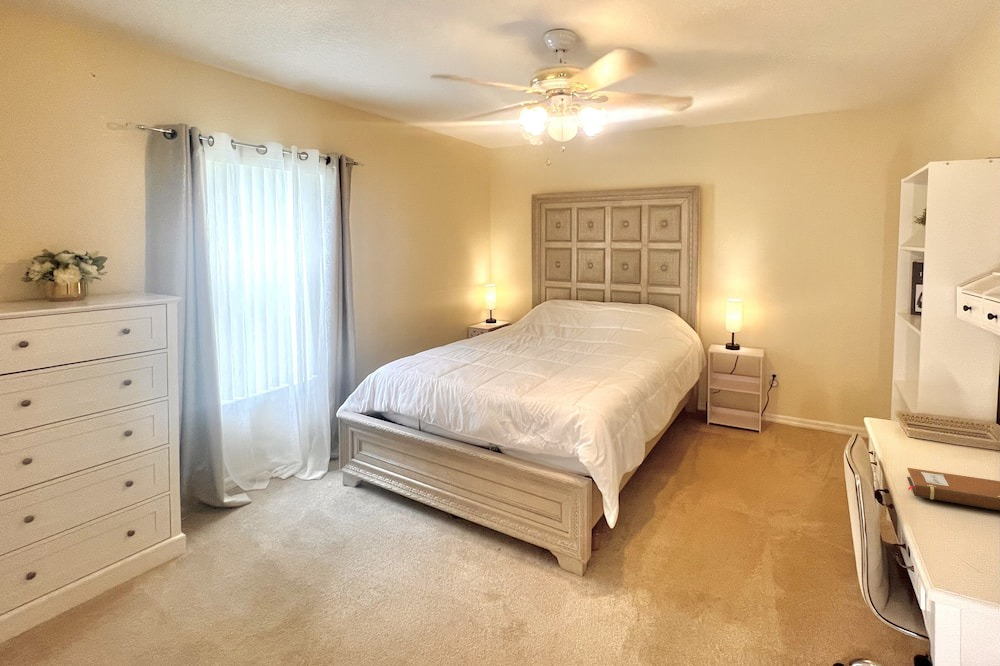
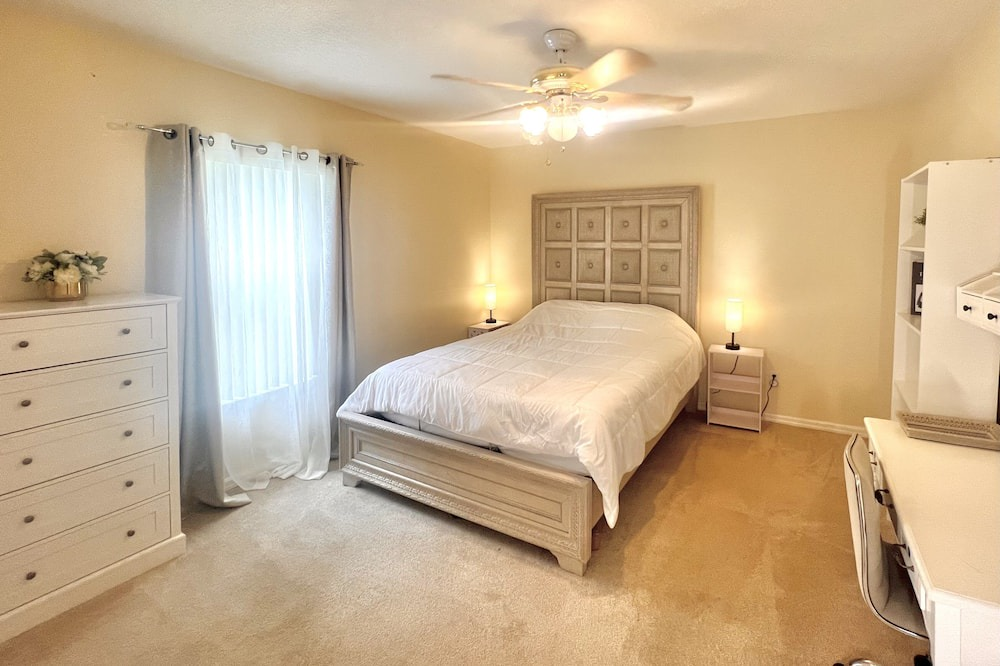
- notebook (957, 488)
